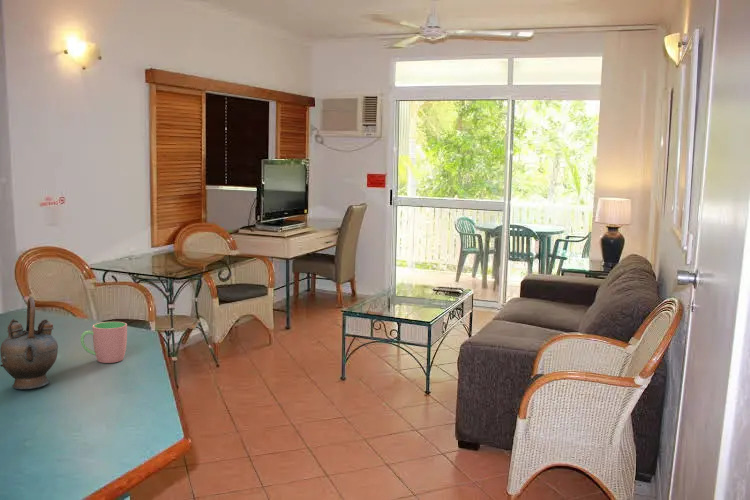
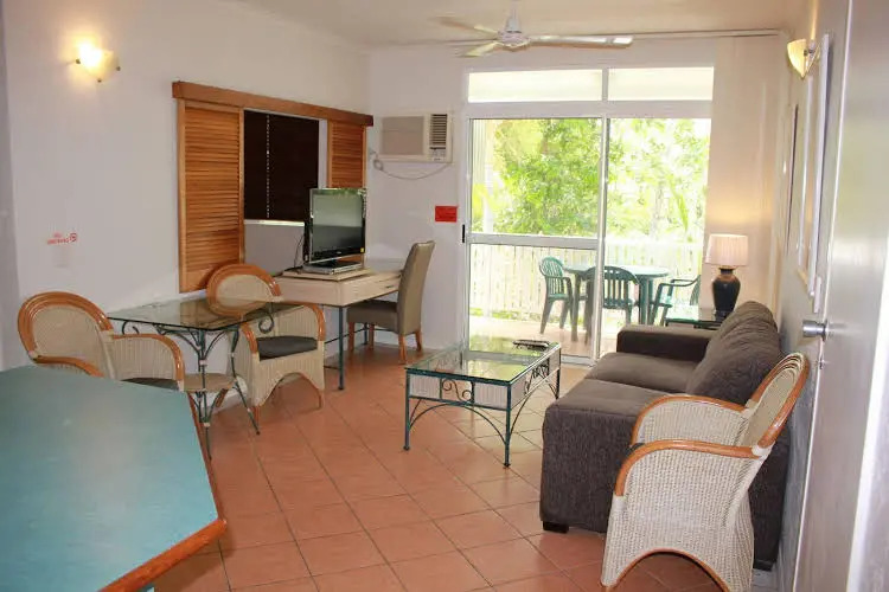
- teapot (29, 343)
- cup (104, 342)
